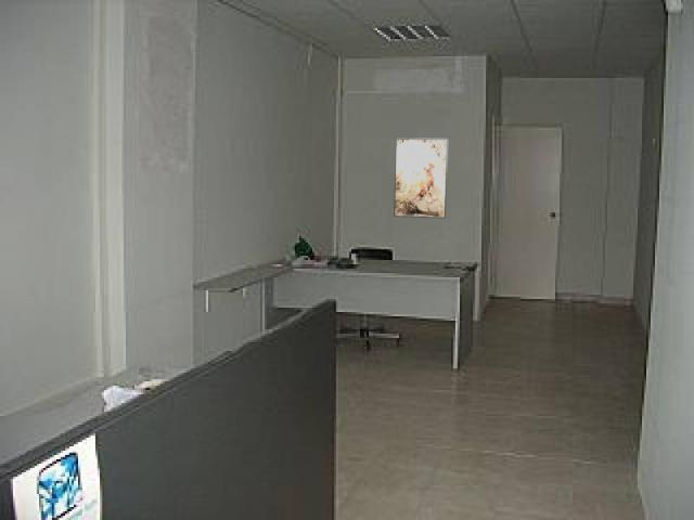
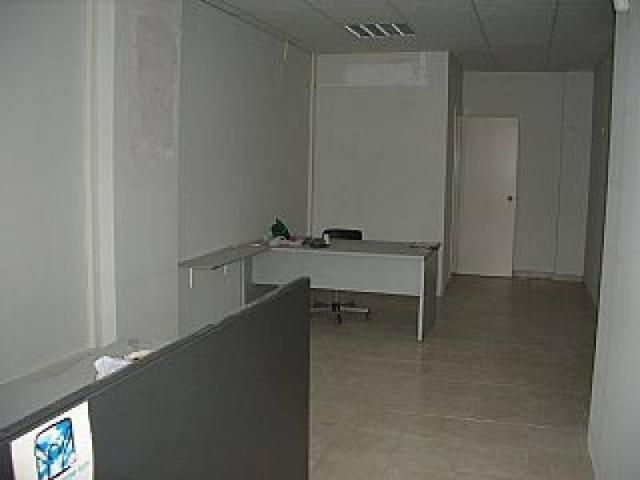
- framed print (420, 178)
